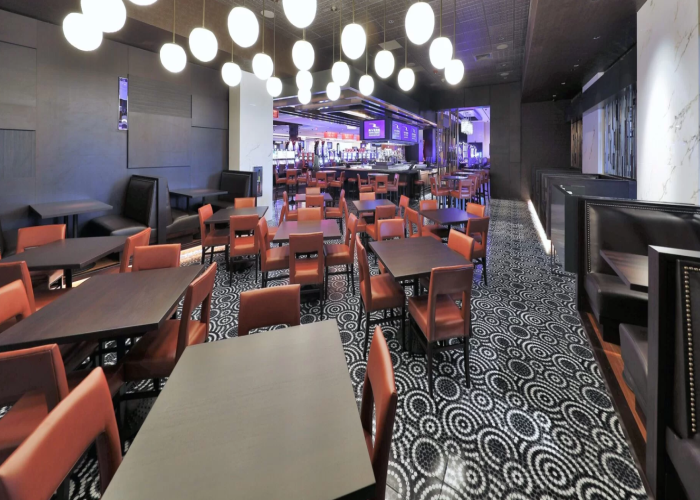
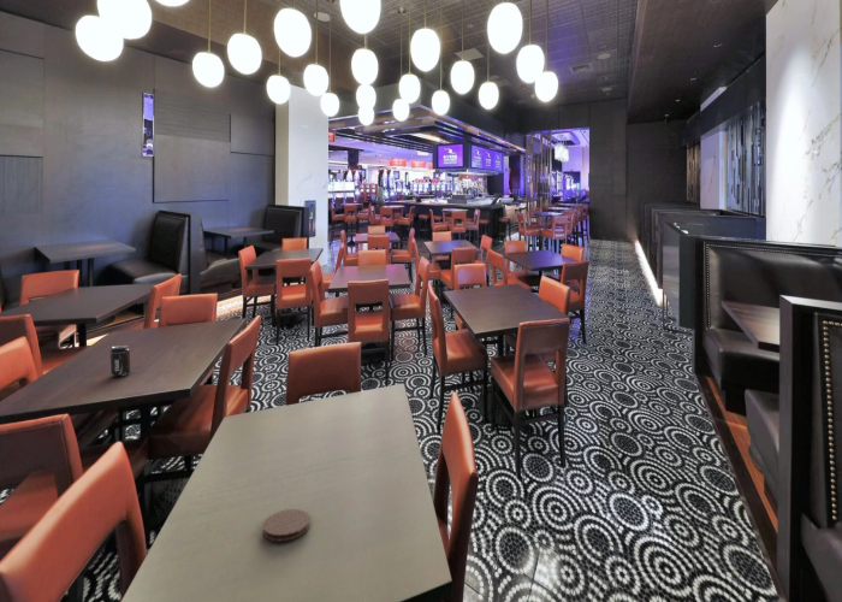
+ coaster (286, 524)
+ beverage can (120, 360)
